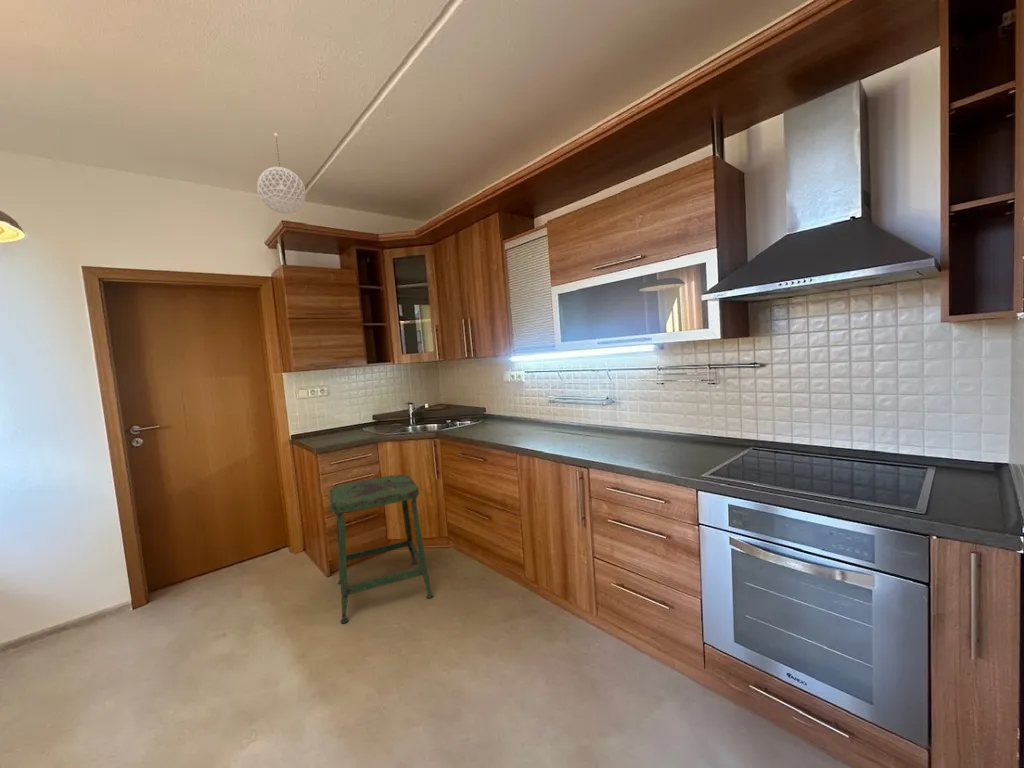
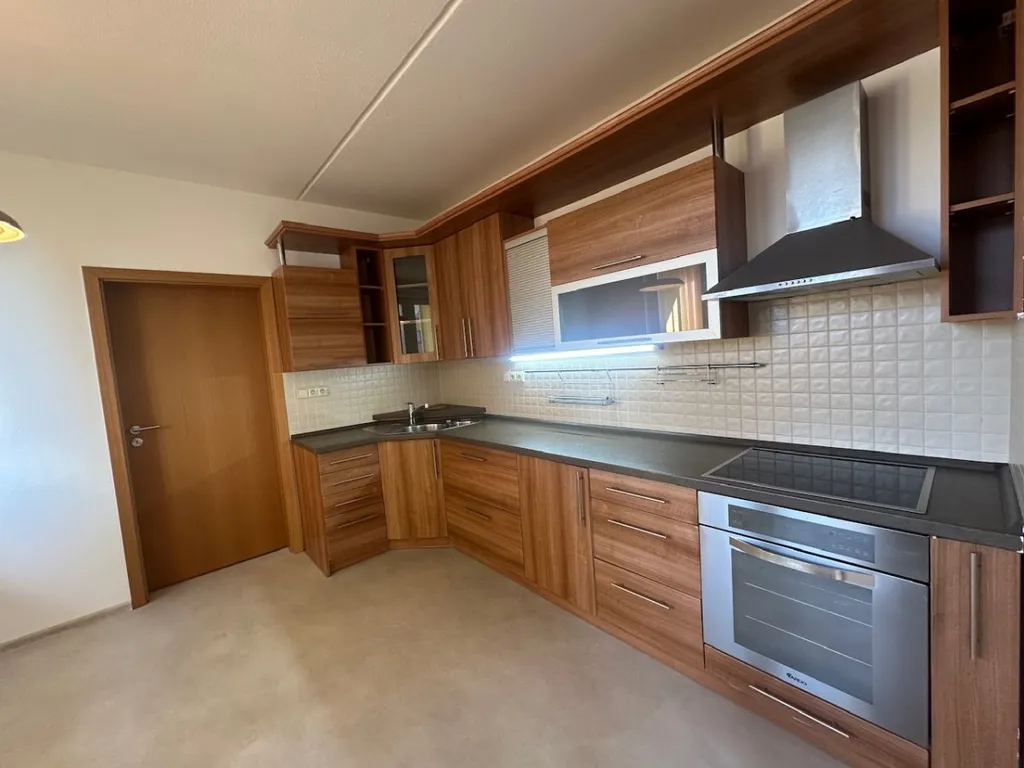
- pendant light (280, 173)
- stool (380, 546)
